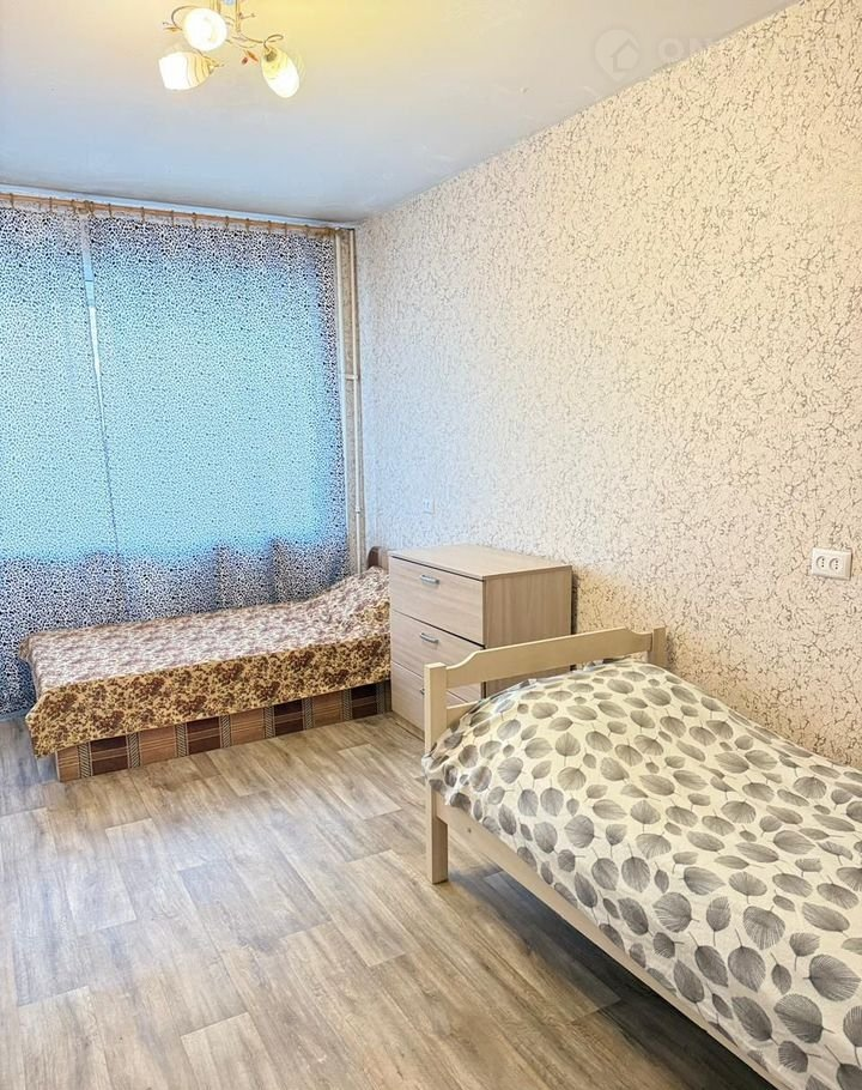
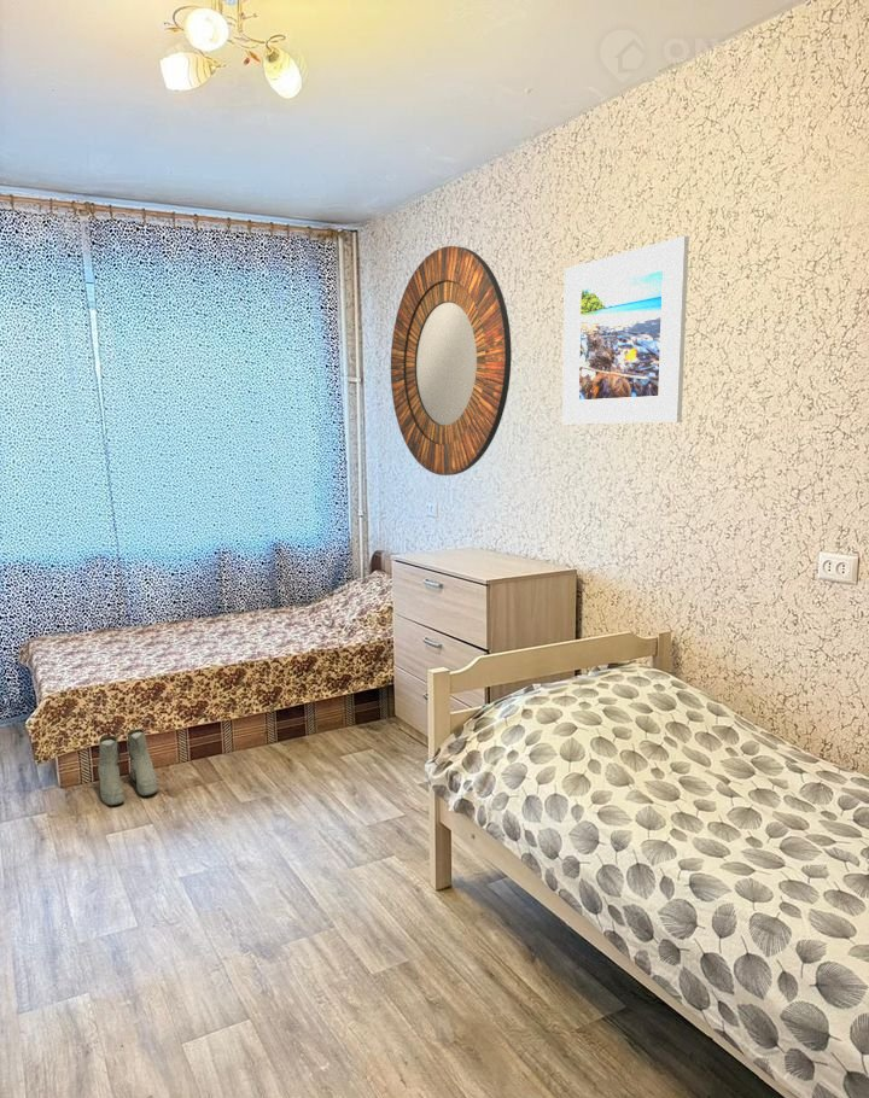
+ home mirror (443, 364)
+ boots (130, 763)
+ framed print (618, 339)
